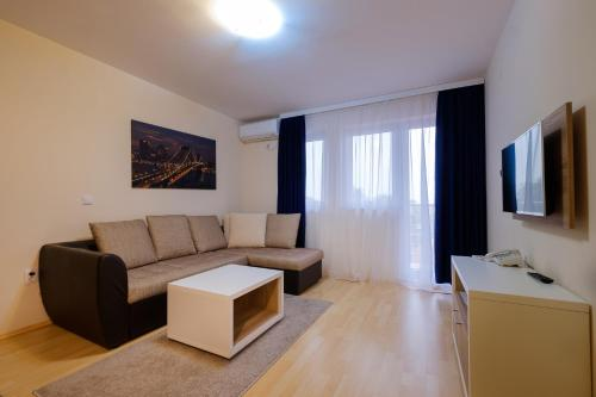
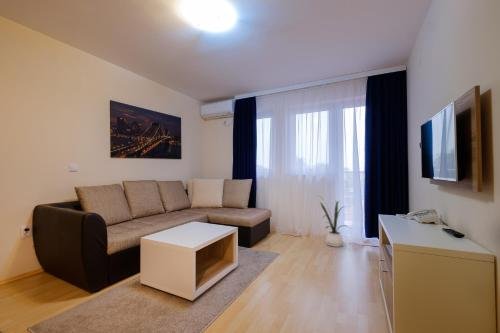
+ house plant (330, 219)
